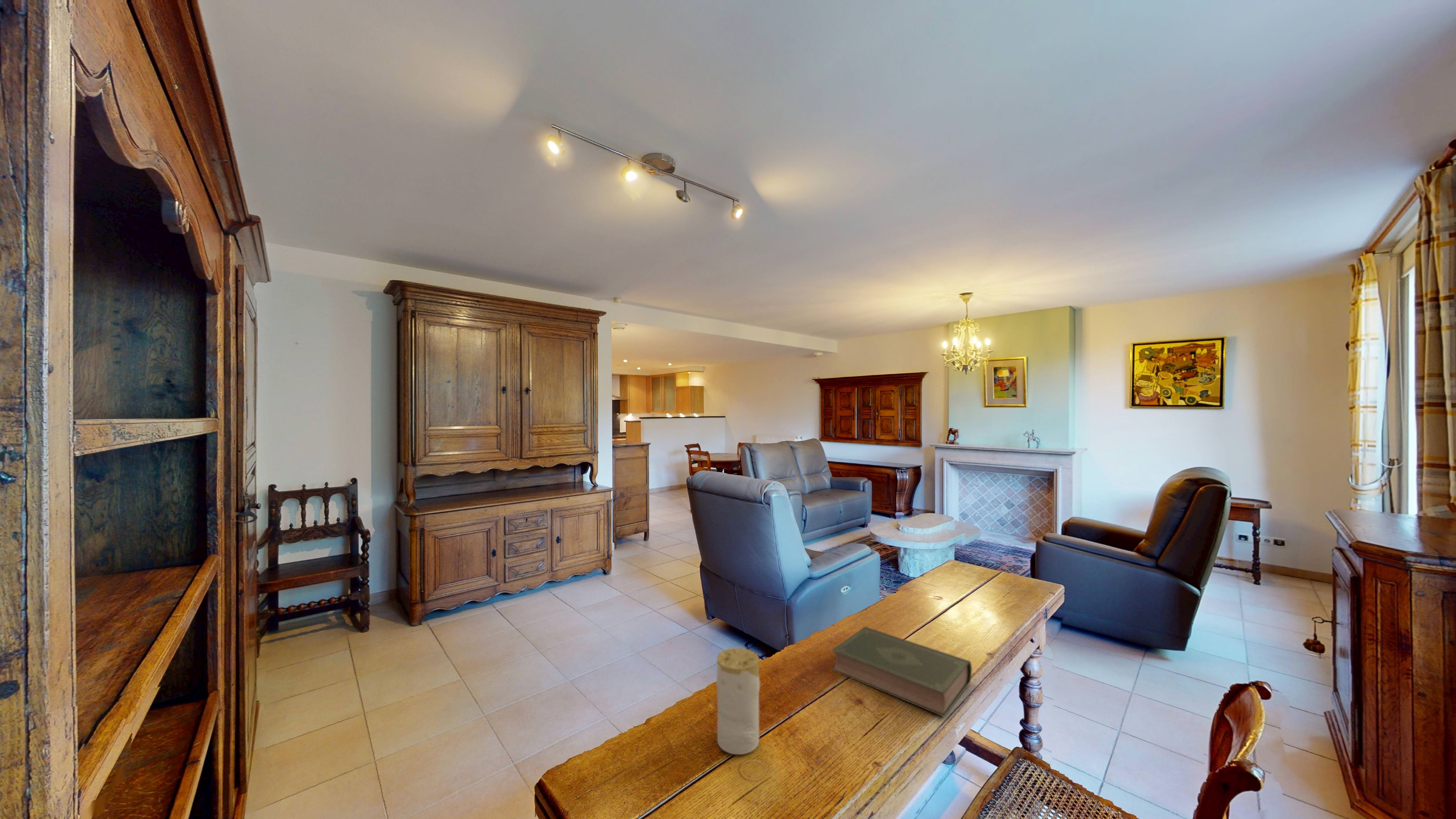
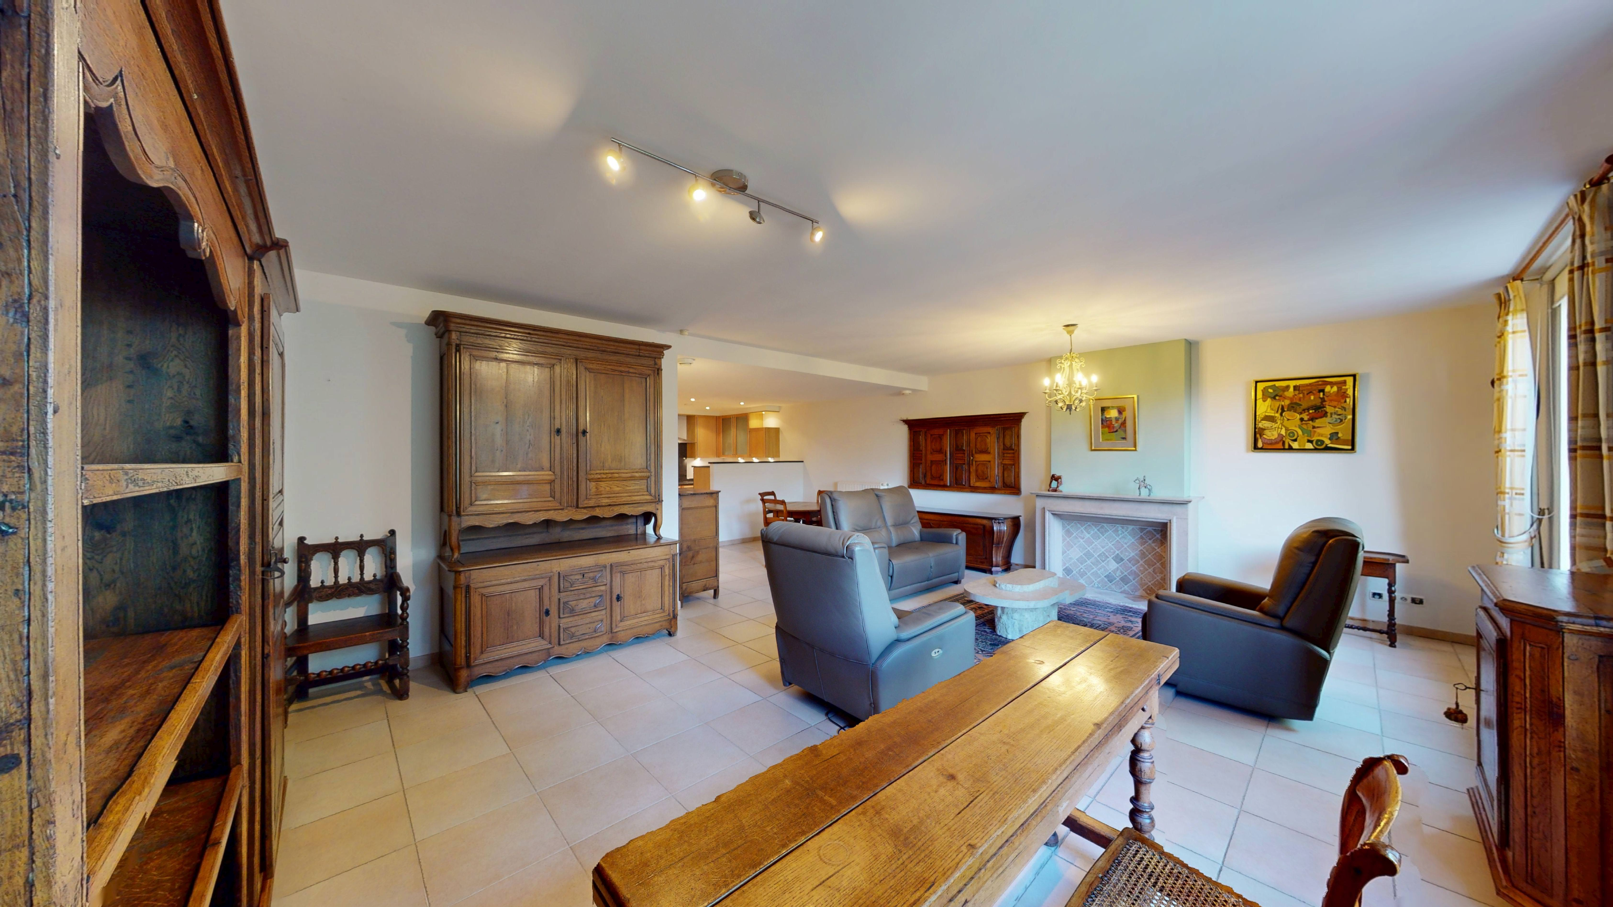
- book (900, 665)
- candle (738, 699)
